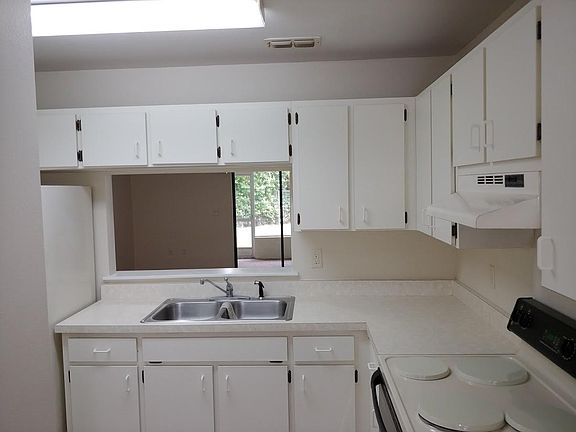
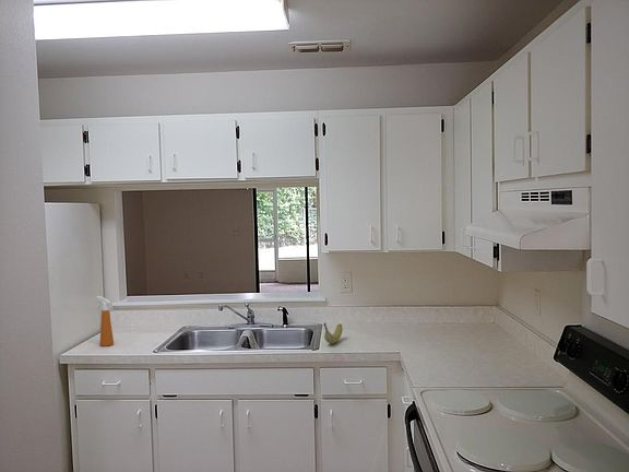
+ spray bottle (103, 320)
+ fruit (334, 331)
